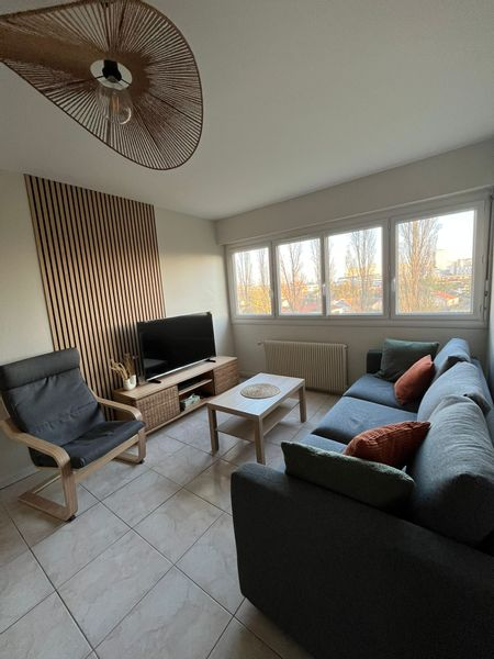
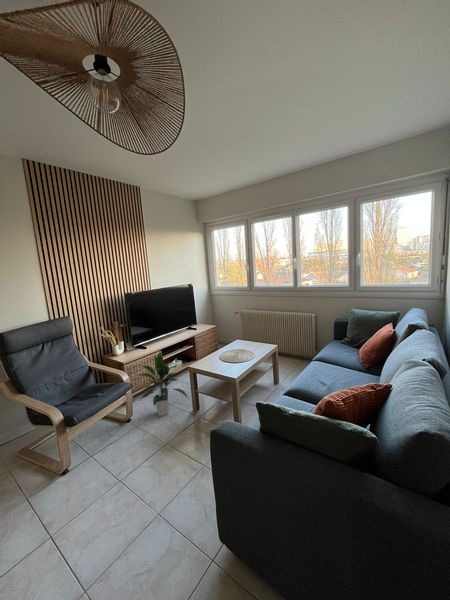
+ indoor plant (161, 385)
